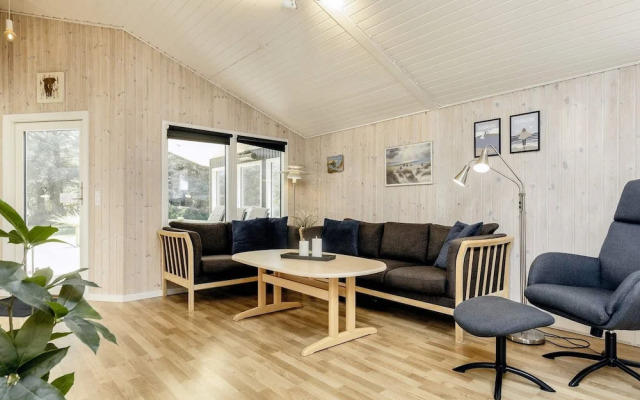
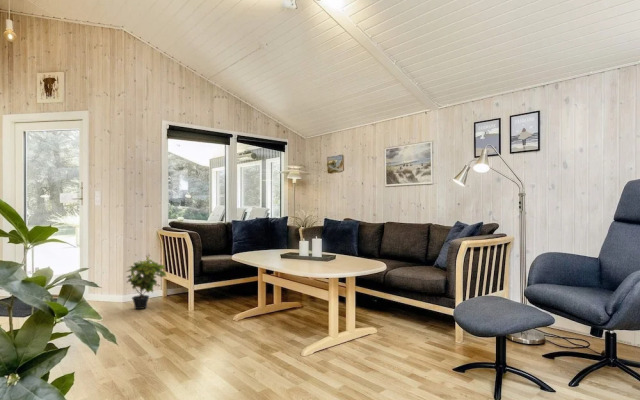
+ potted plant (144, 282)
